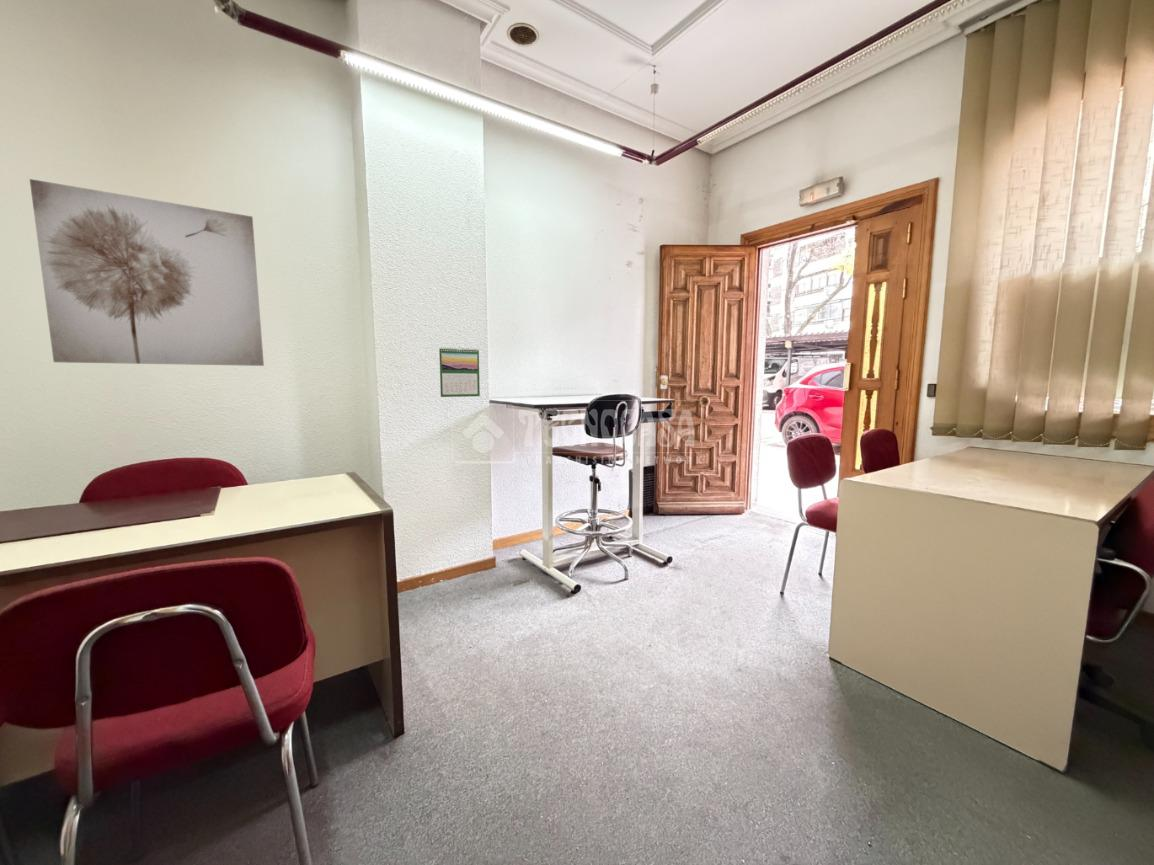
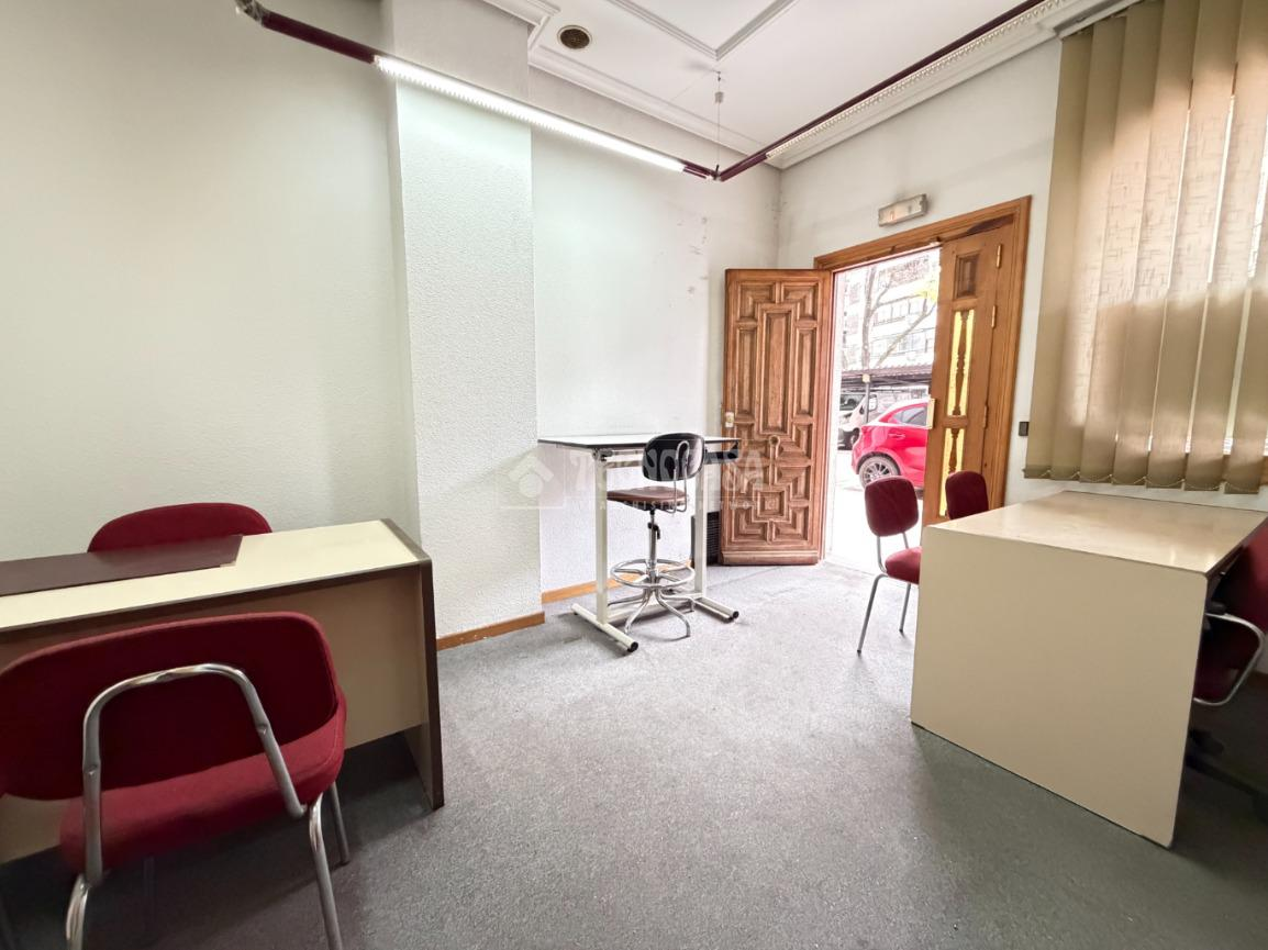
- calendar (460, 372)
- wall art (161, 284)
